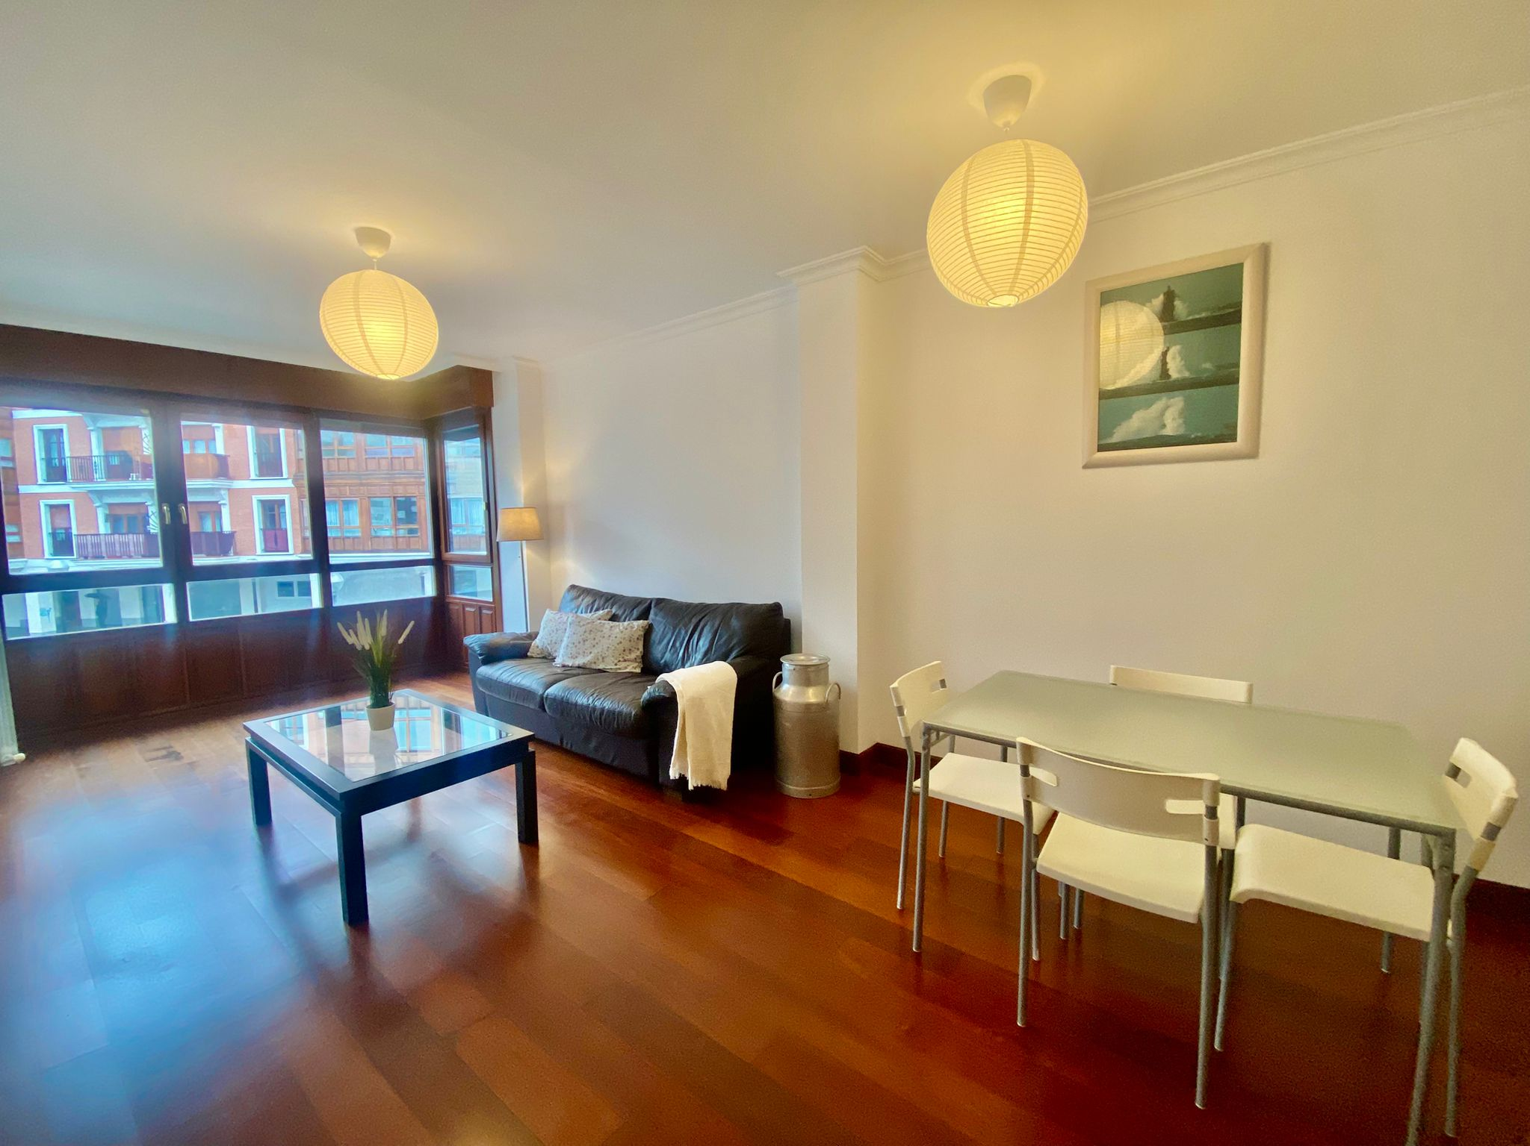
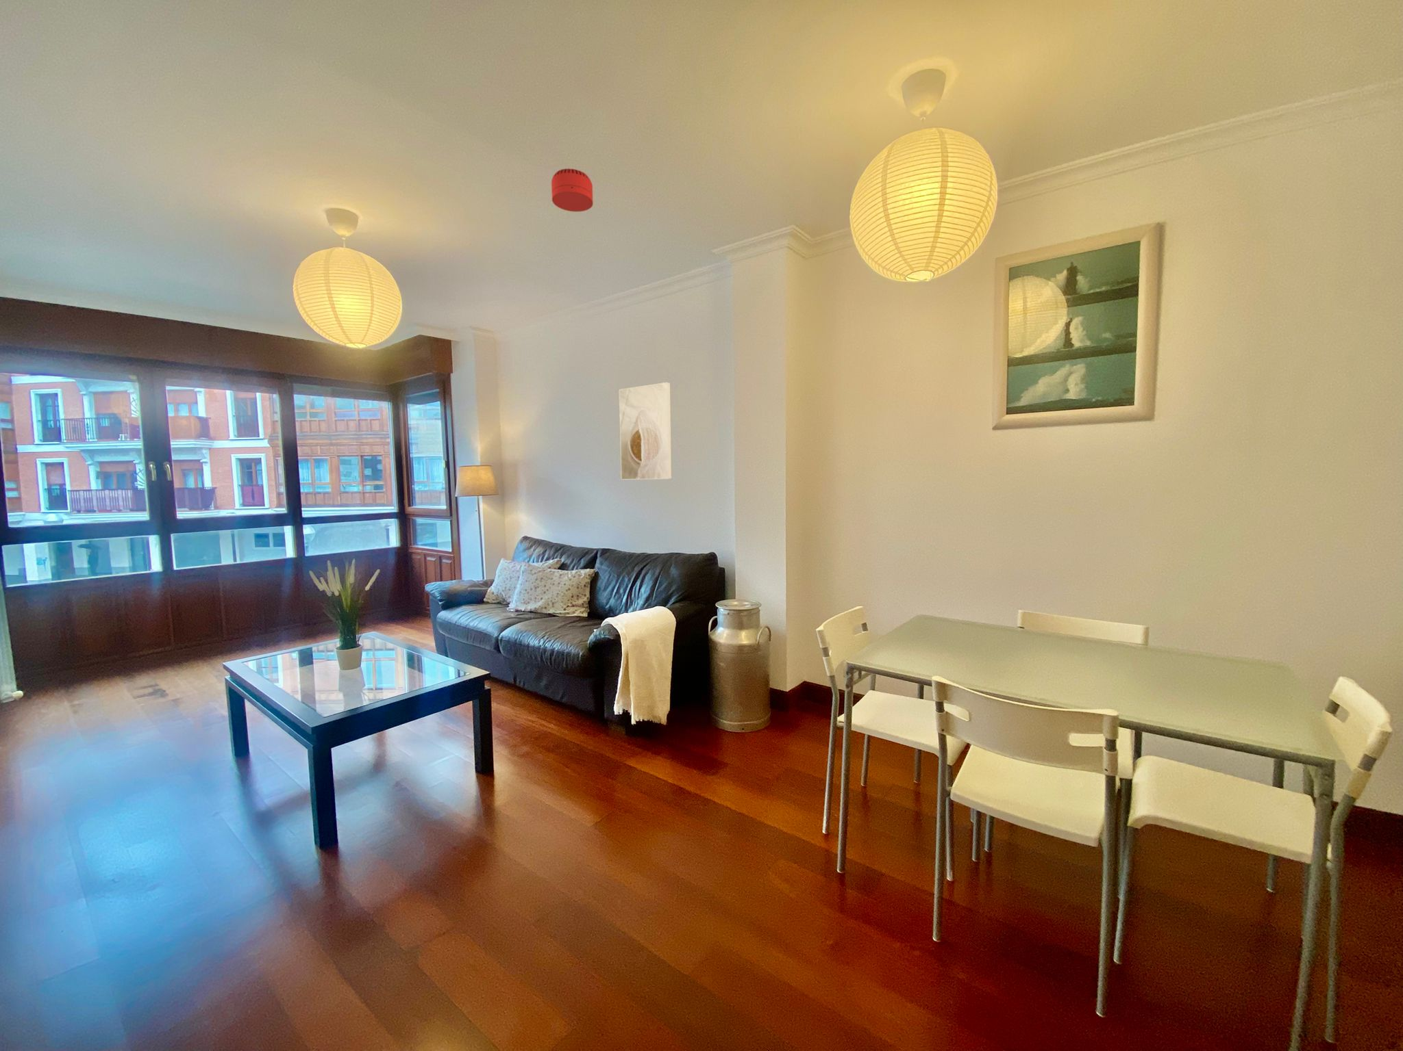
+ smoke detector (572, 190)
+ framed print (645, 433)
